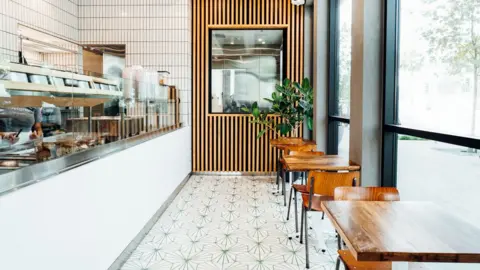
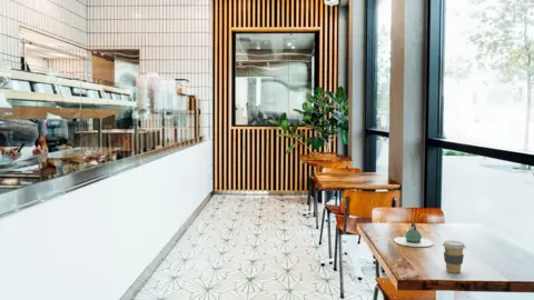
+ teapot (413, 232)
+ coffee cup (453, 257)
